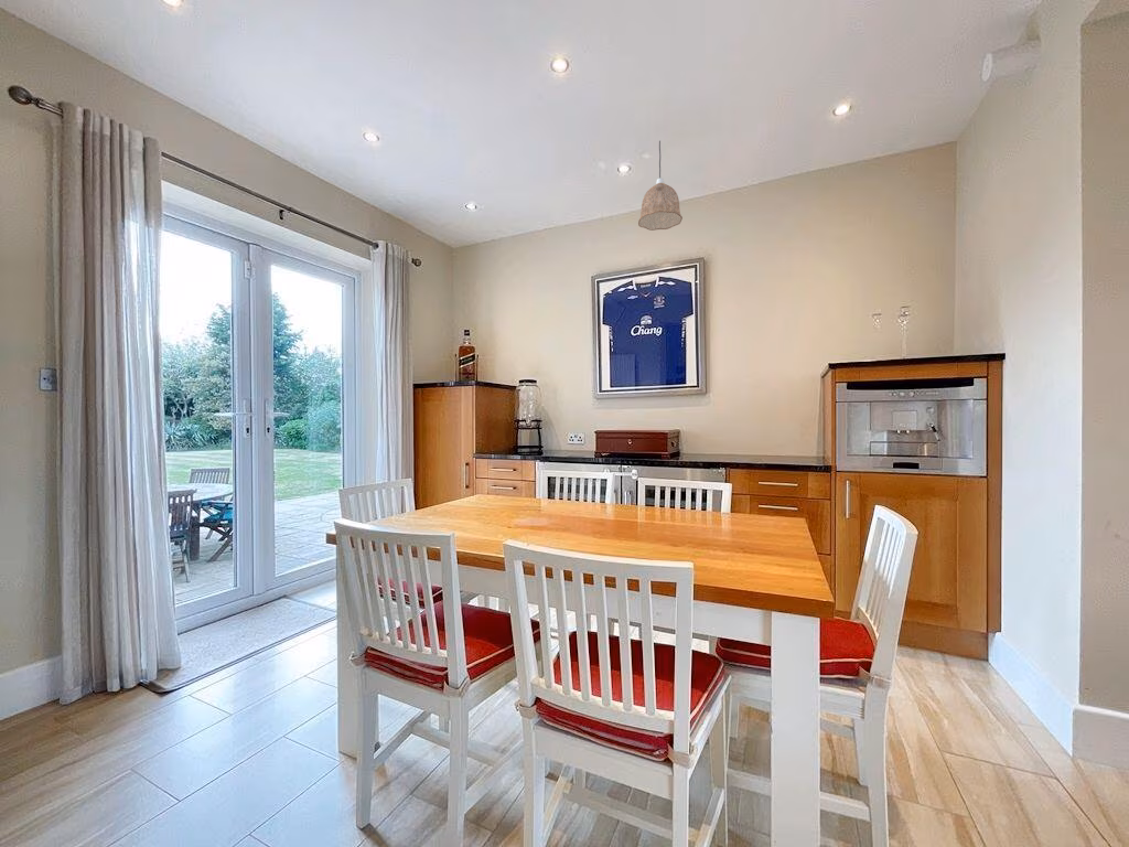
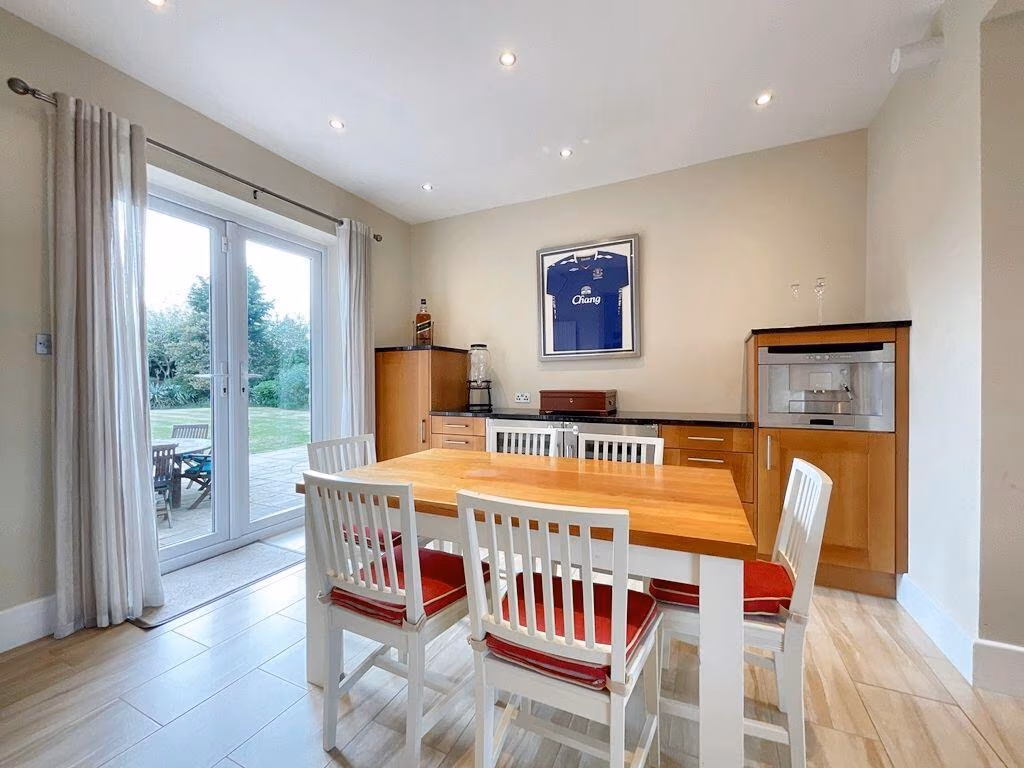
- pendant lamp (659, 181)
